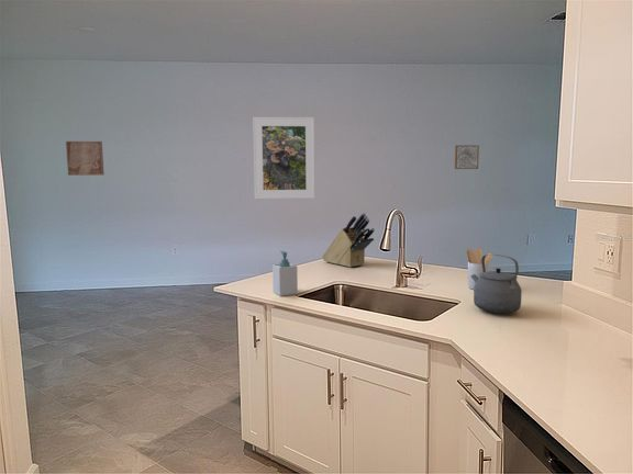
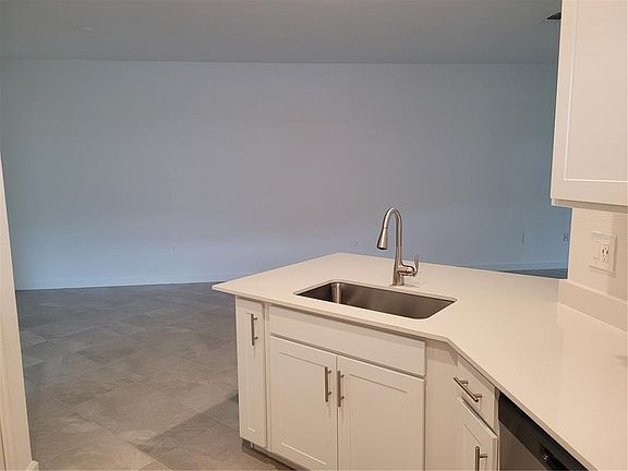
- wall art (466, 157)
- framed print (284, 158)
- wall art (85, 158)
- soap bottle (285, 272)
- utensil holder (477, 268)
- tea kettle (492, 281)
- knife block (347, 238)
